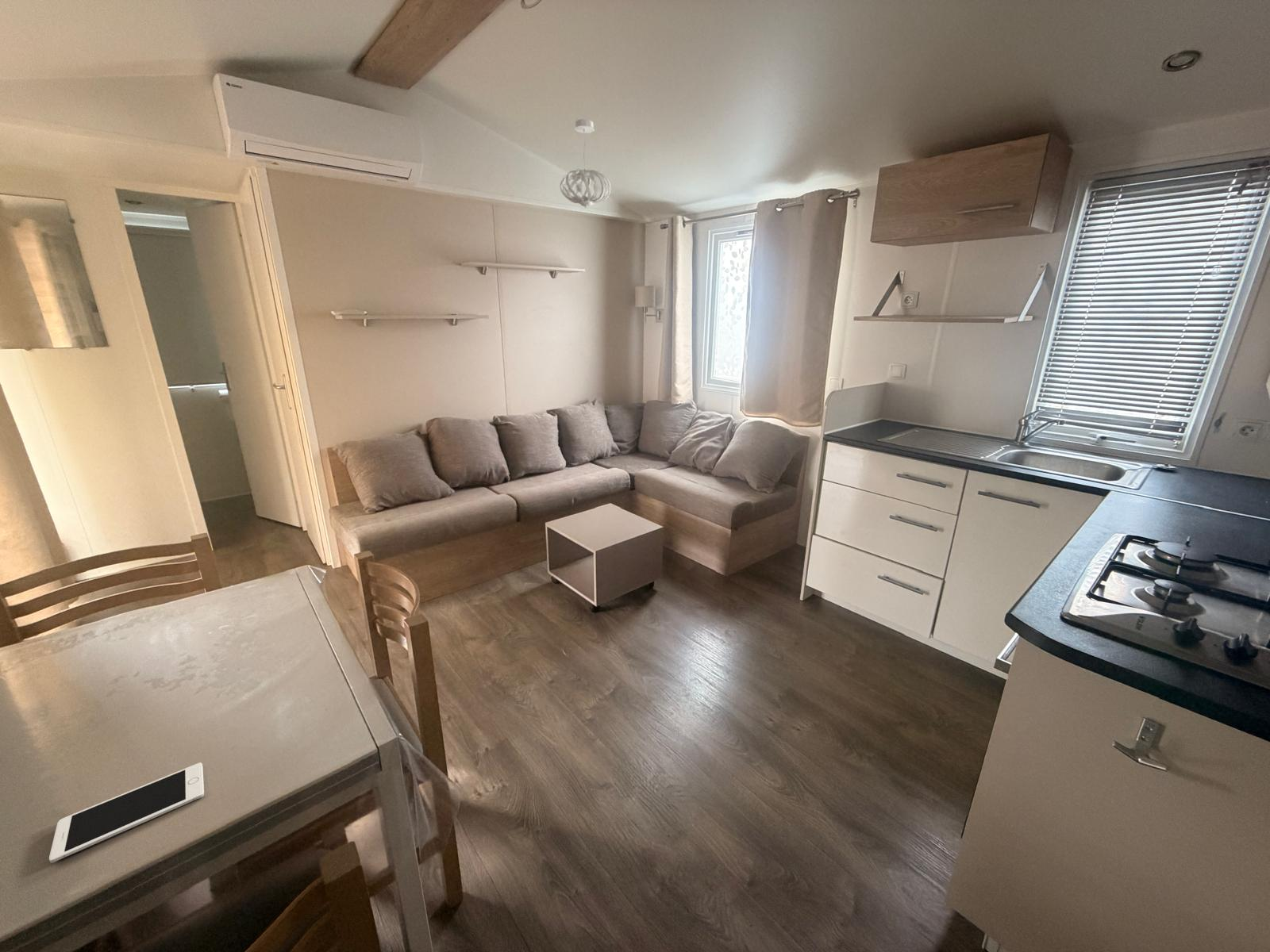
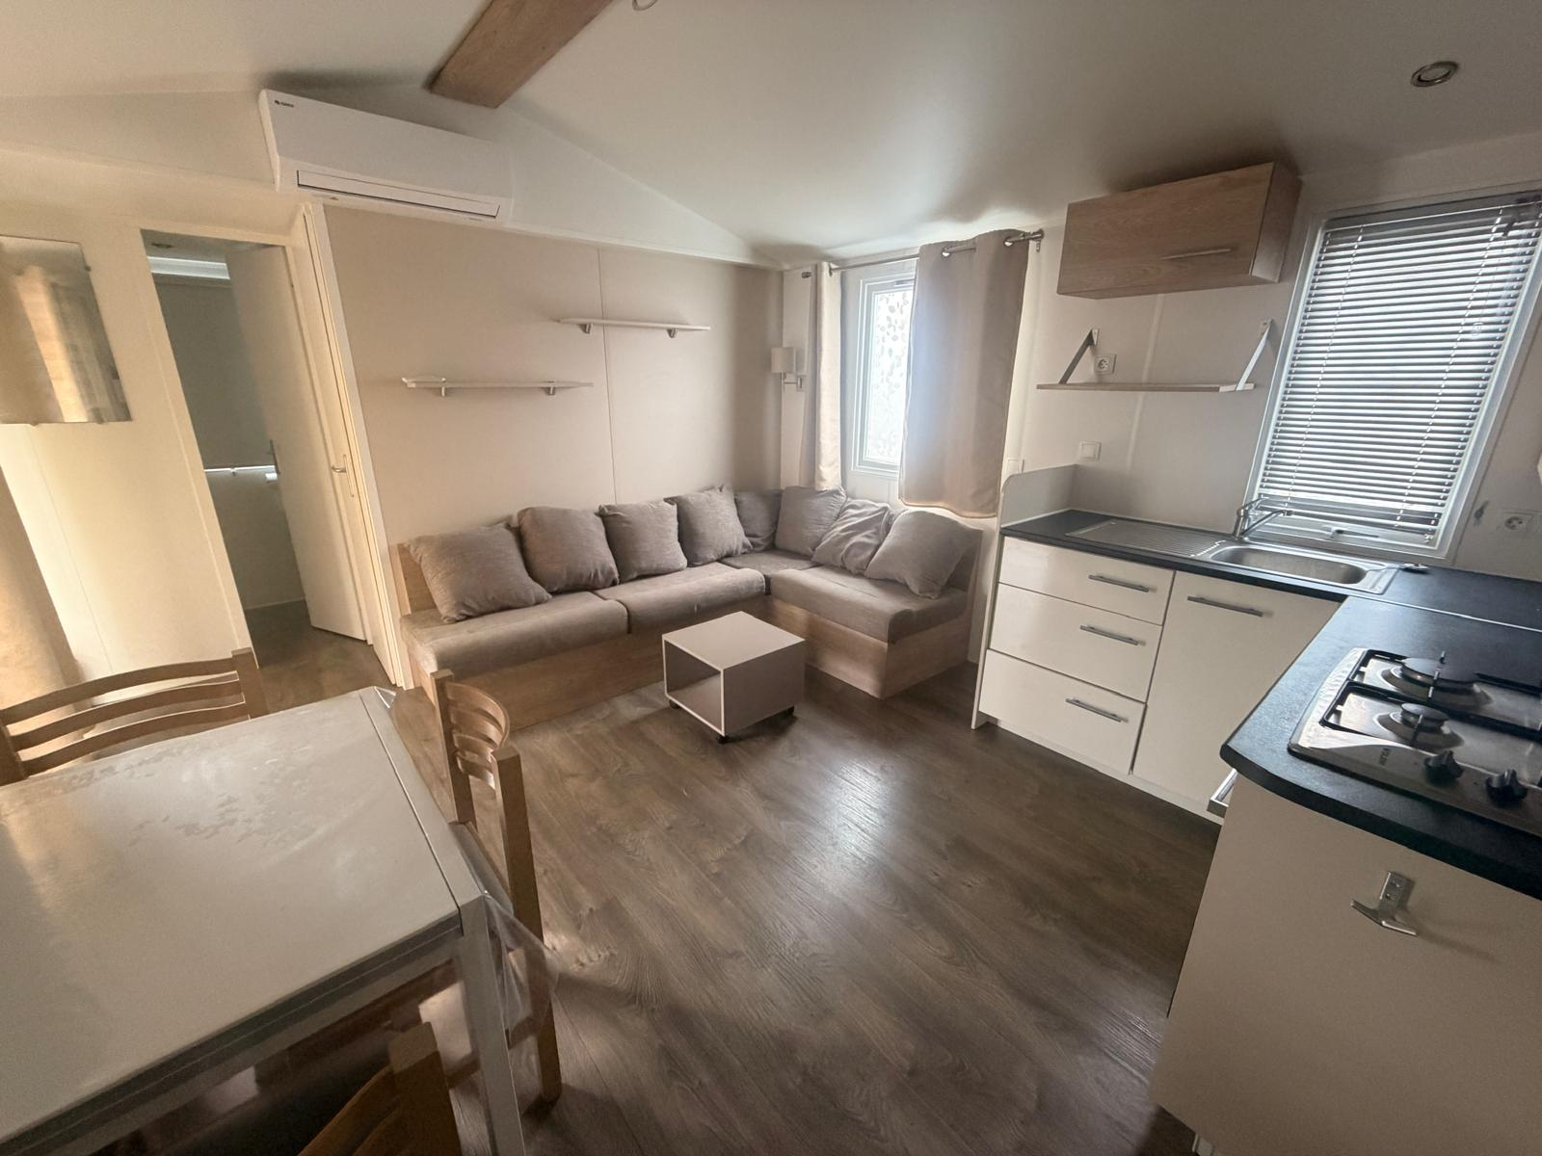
- cell phone (133, 808)
- pendant light (585, 166)
